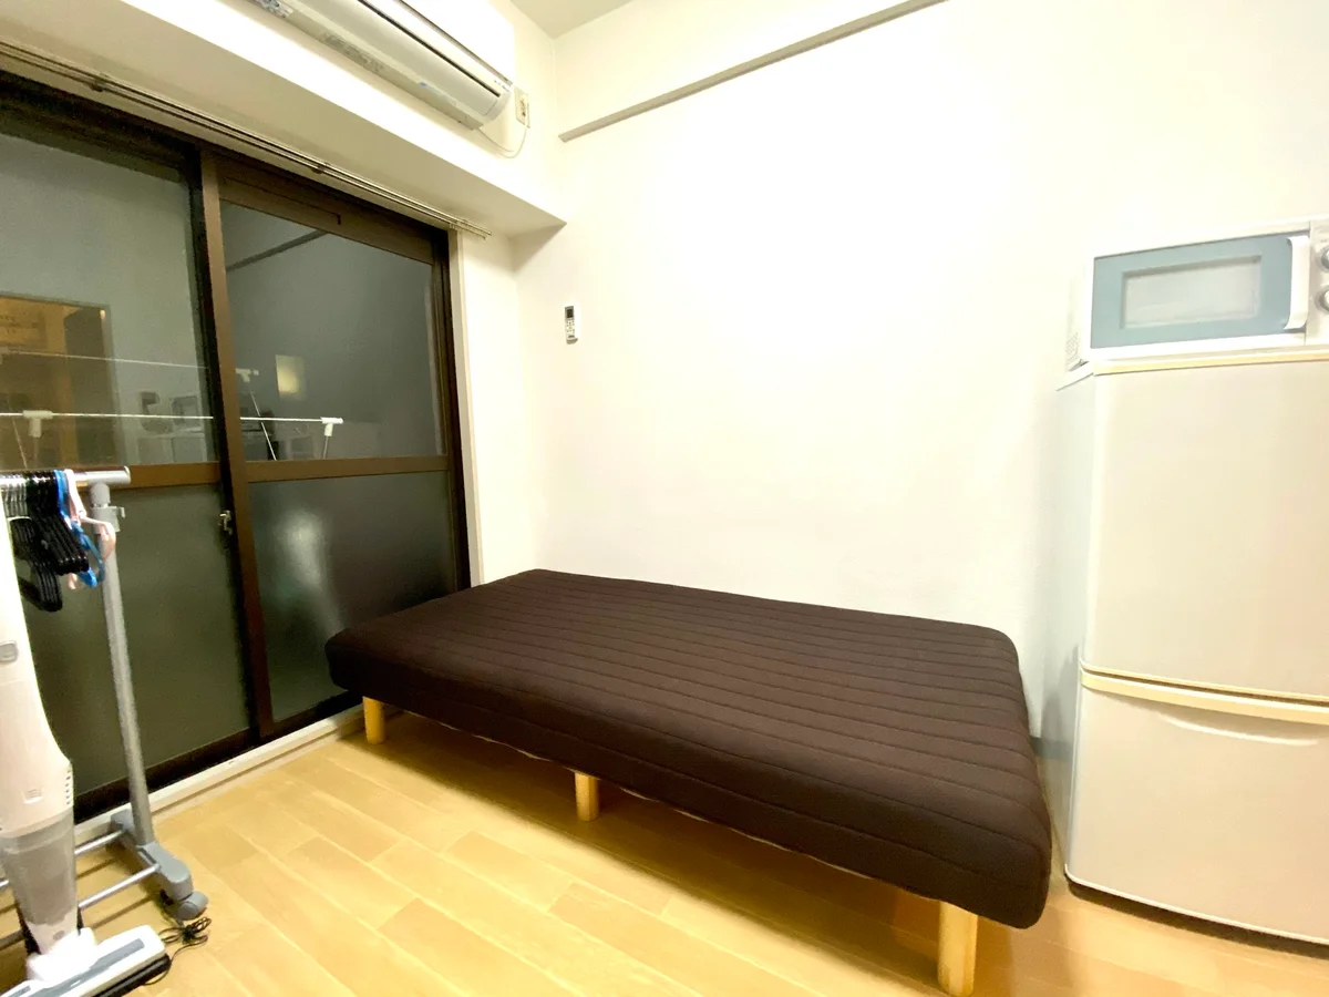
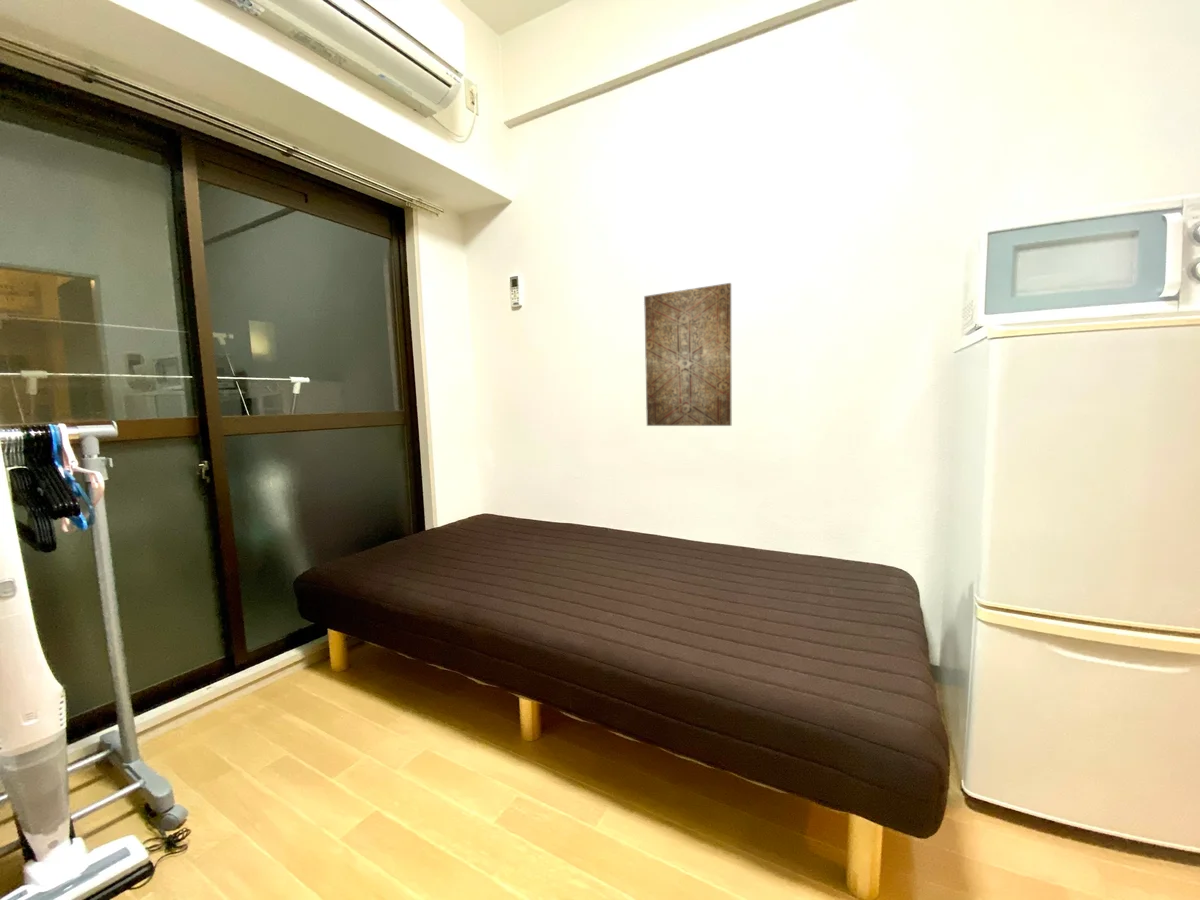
+ wall art (686, 358)
